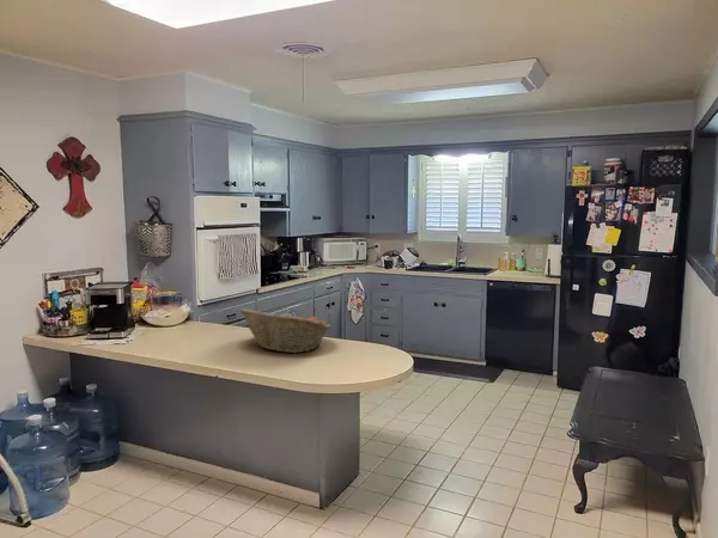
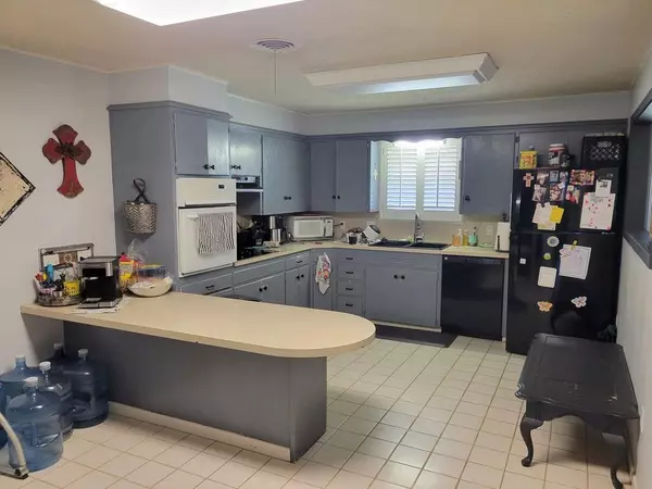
- fruit basket (285, 325)
